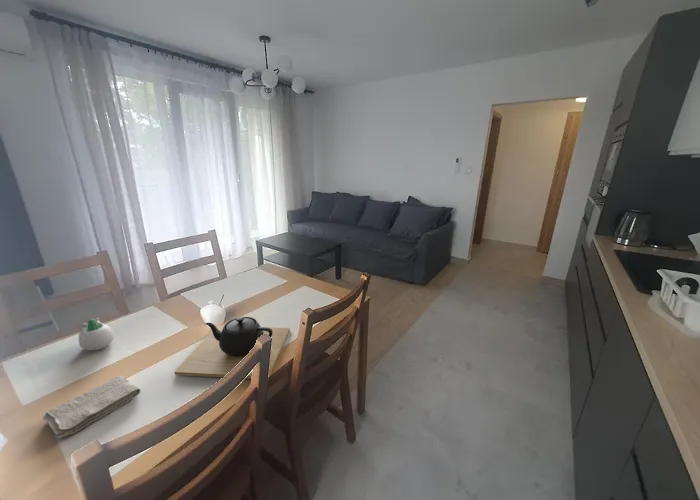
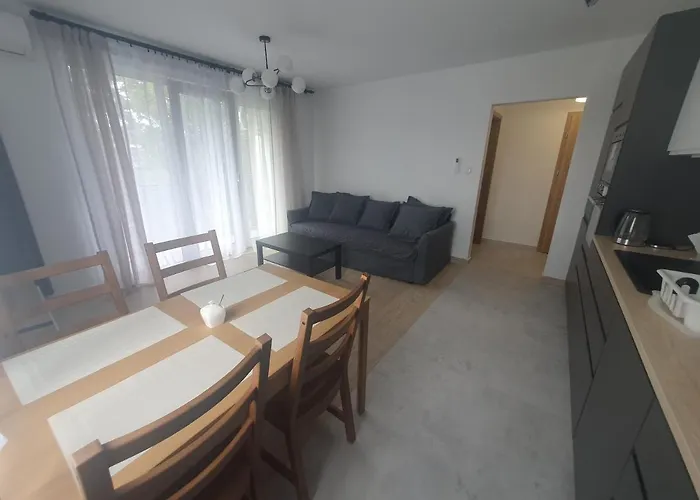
- teapot (237, 334)
- succulent planter (94, 332)
- washcloth (94, 402)
